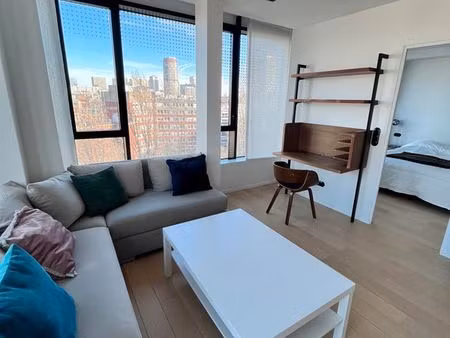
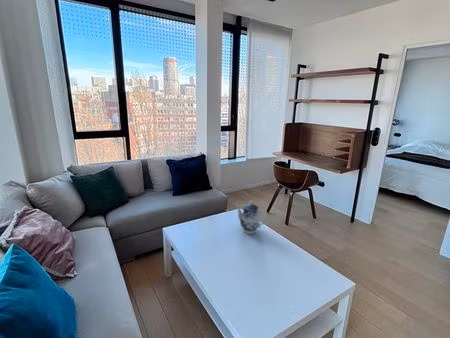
+ teapot (250, 215)
